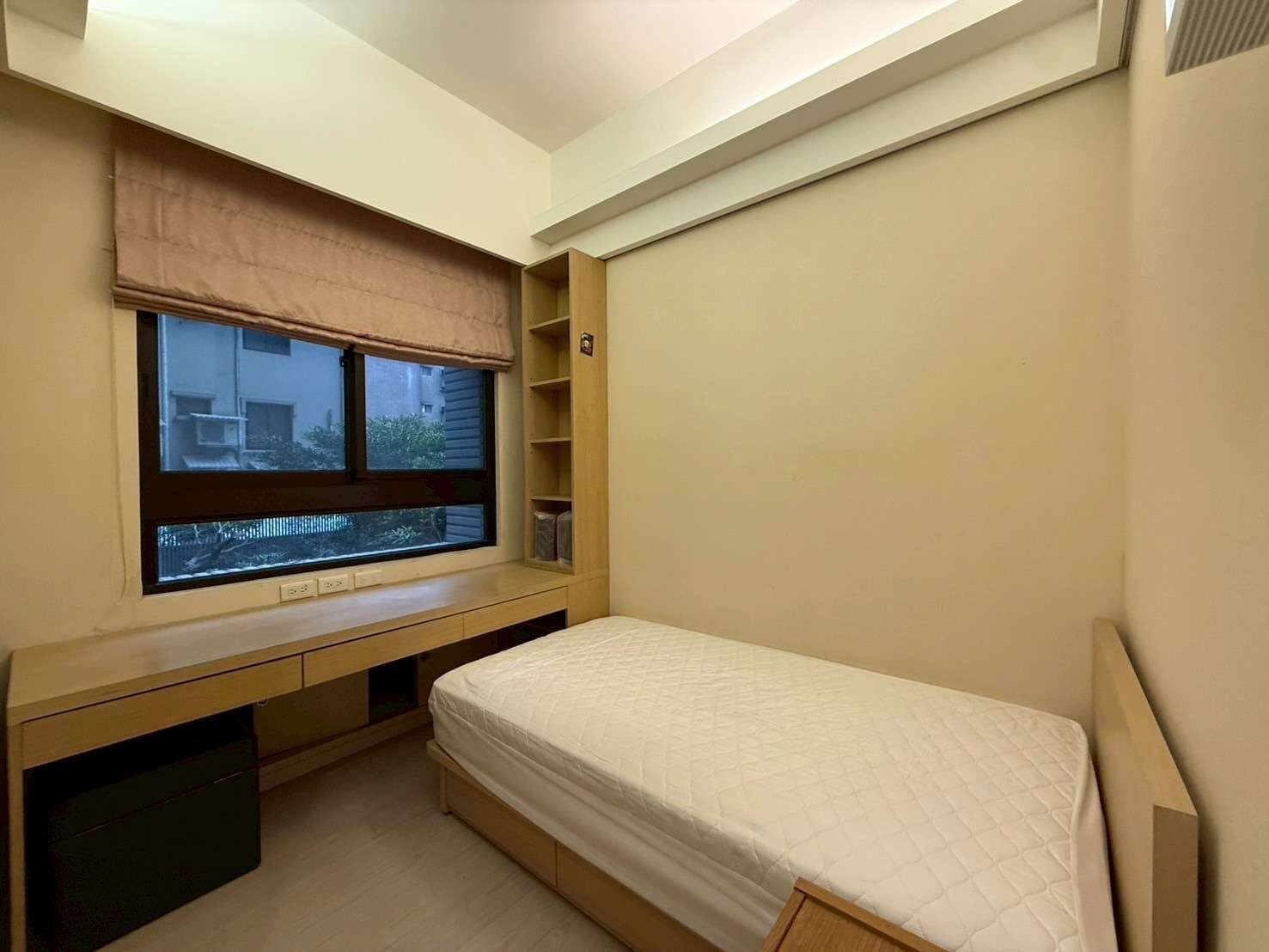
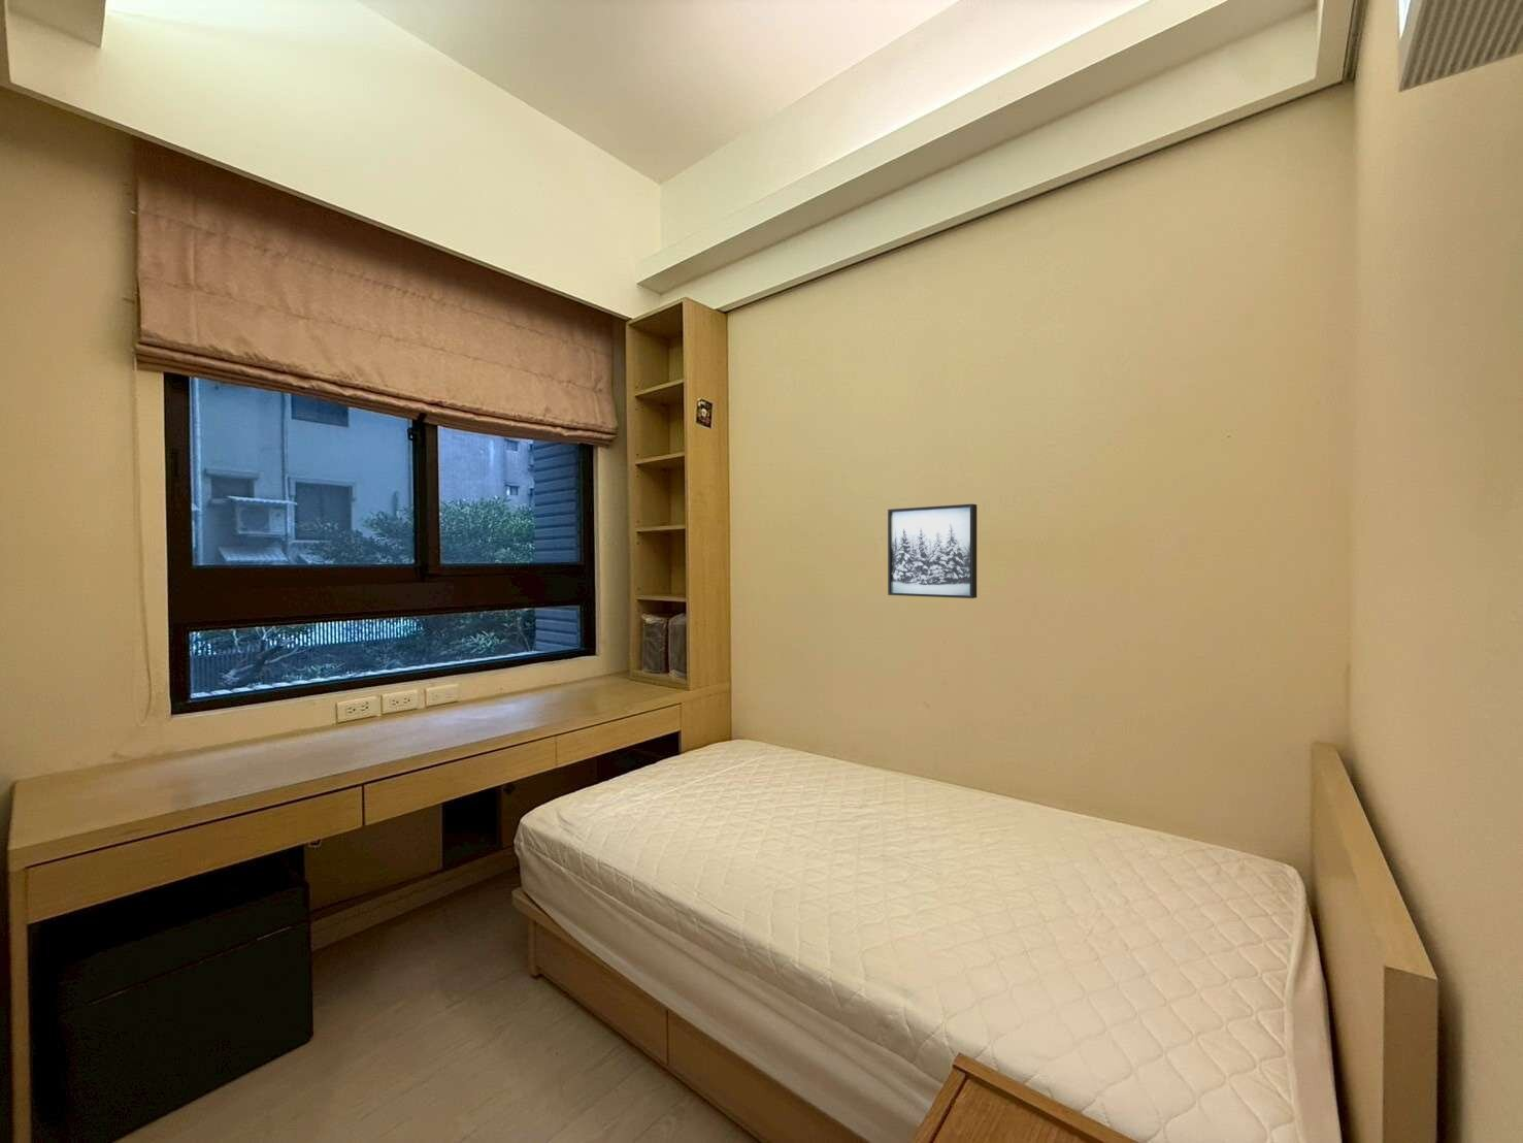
+ wall art (930, 551)
